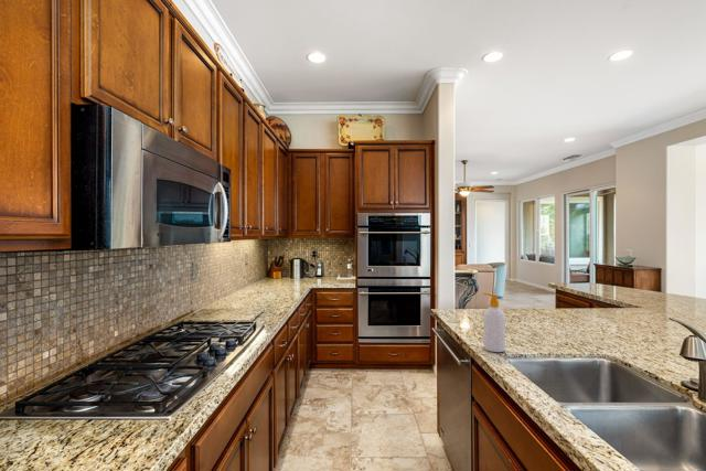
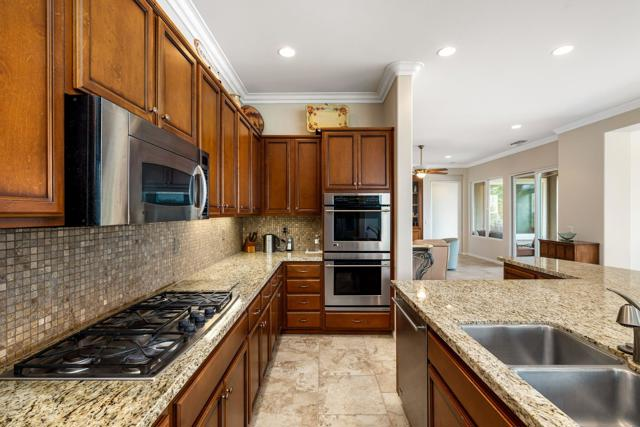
- soap bottle (493, 321)
